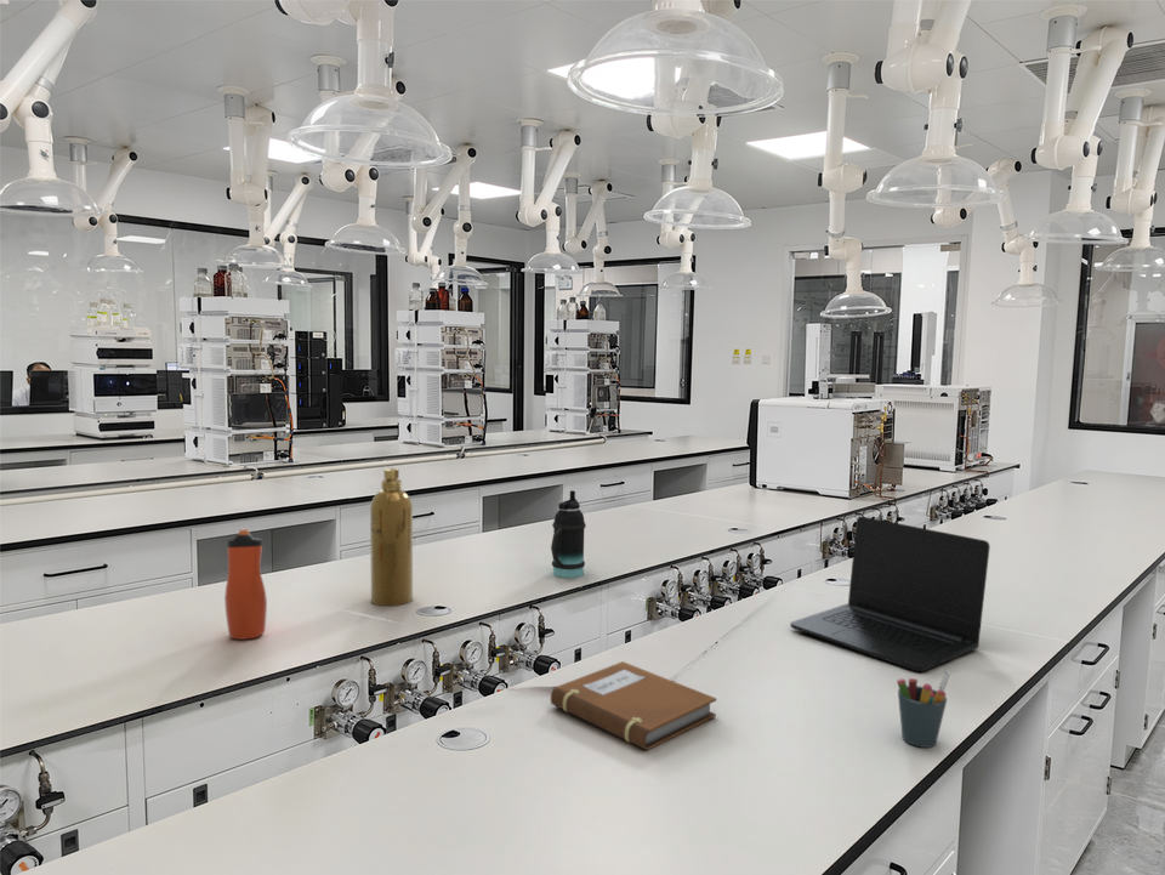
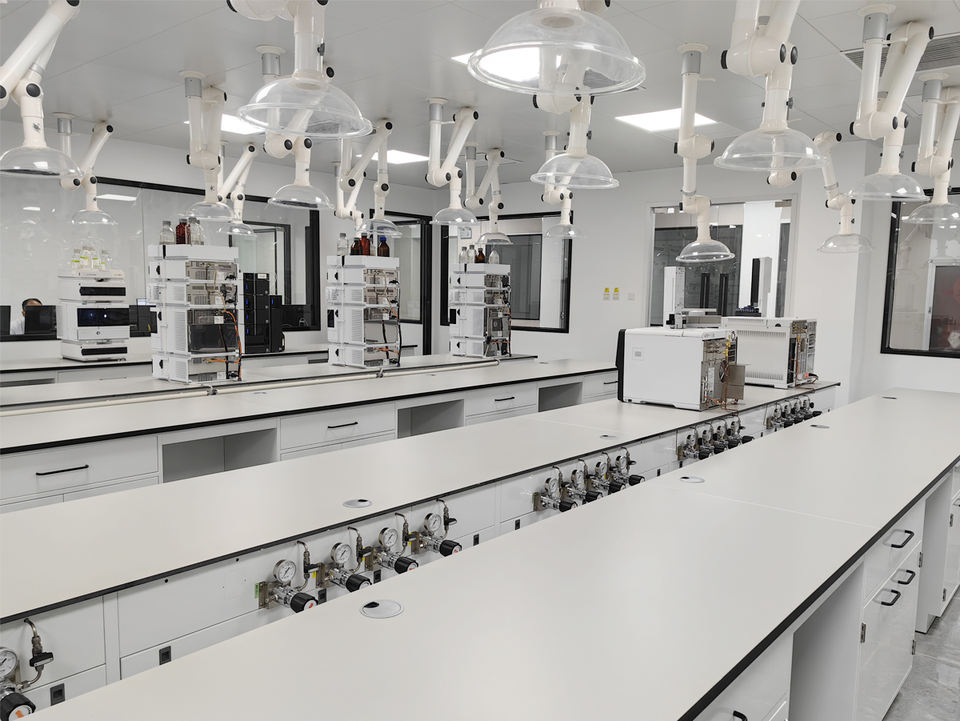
- pen holder (921, 705)
- spray bottle (391, 535)
- laptop (886, 586)
- bottle (566, 534)
- water bottle (245, 581)
- notebook (629, 700)
